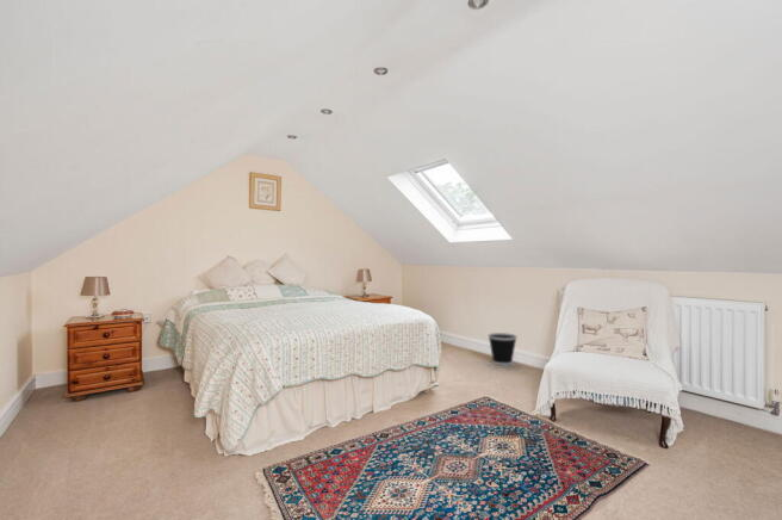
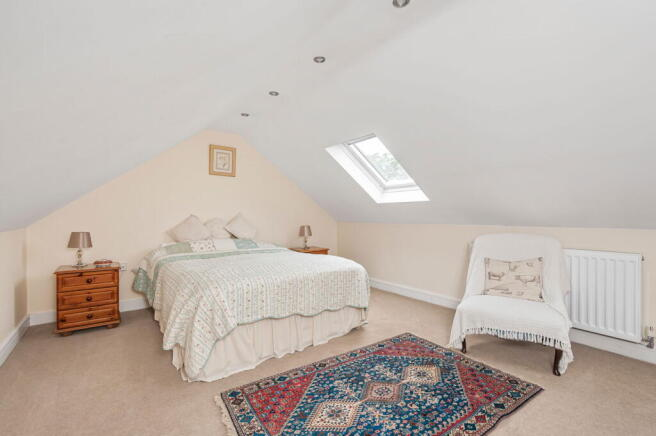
- wastebasket (502, 348)
